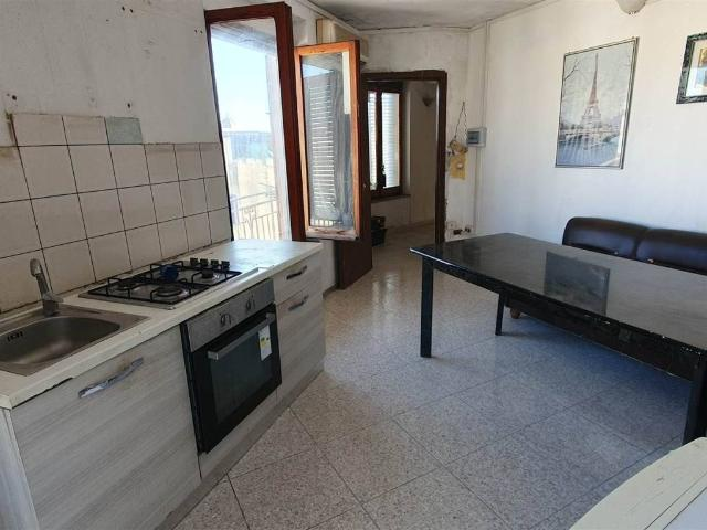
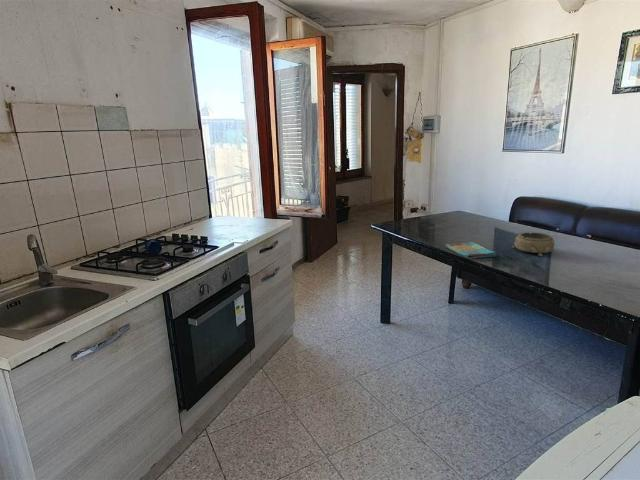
+ decorative bowl (535, 242)
+ dish towel (469, 249)
